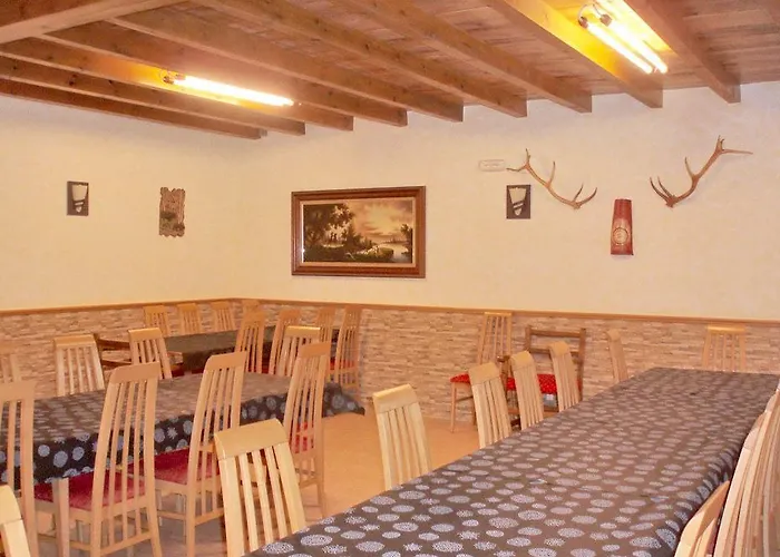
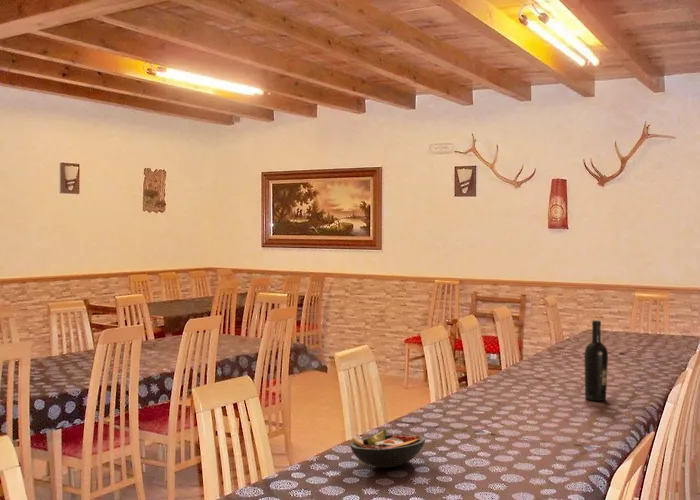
+ wine bottle (596, 359)
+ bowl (388, 450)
